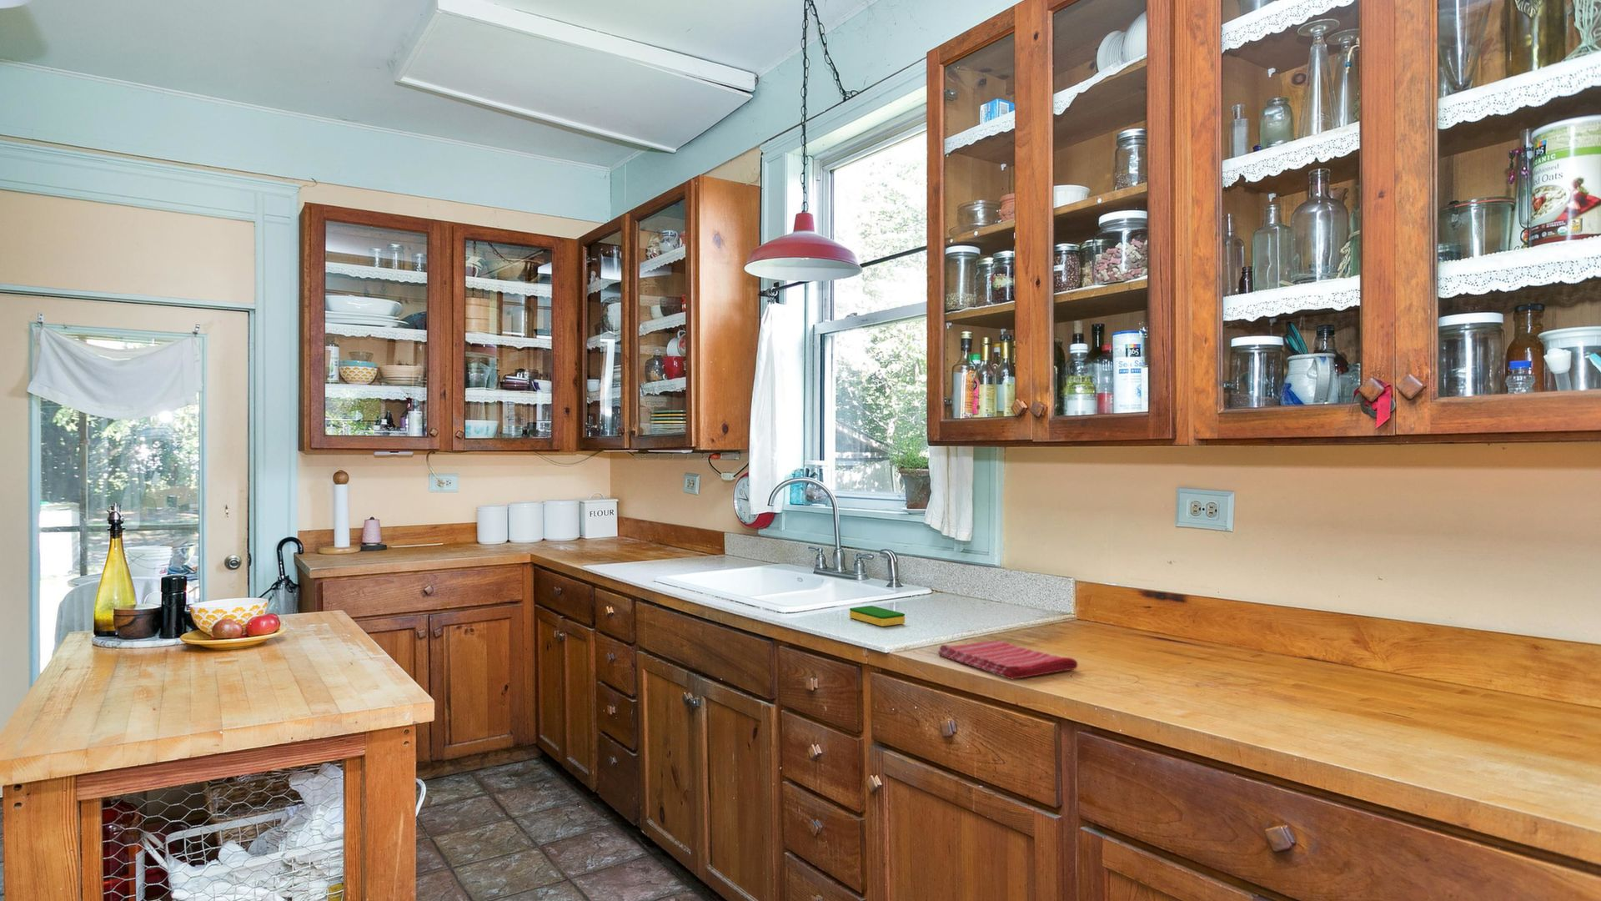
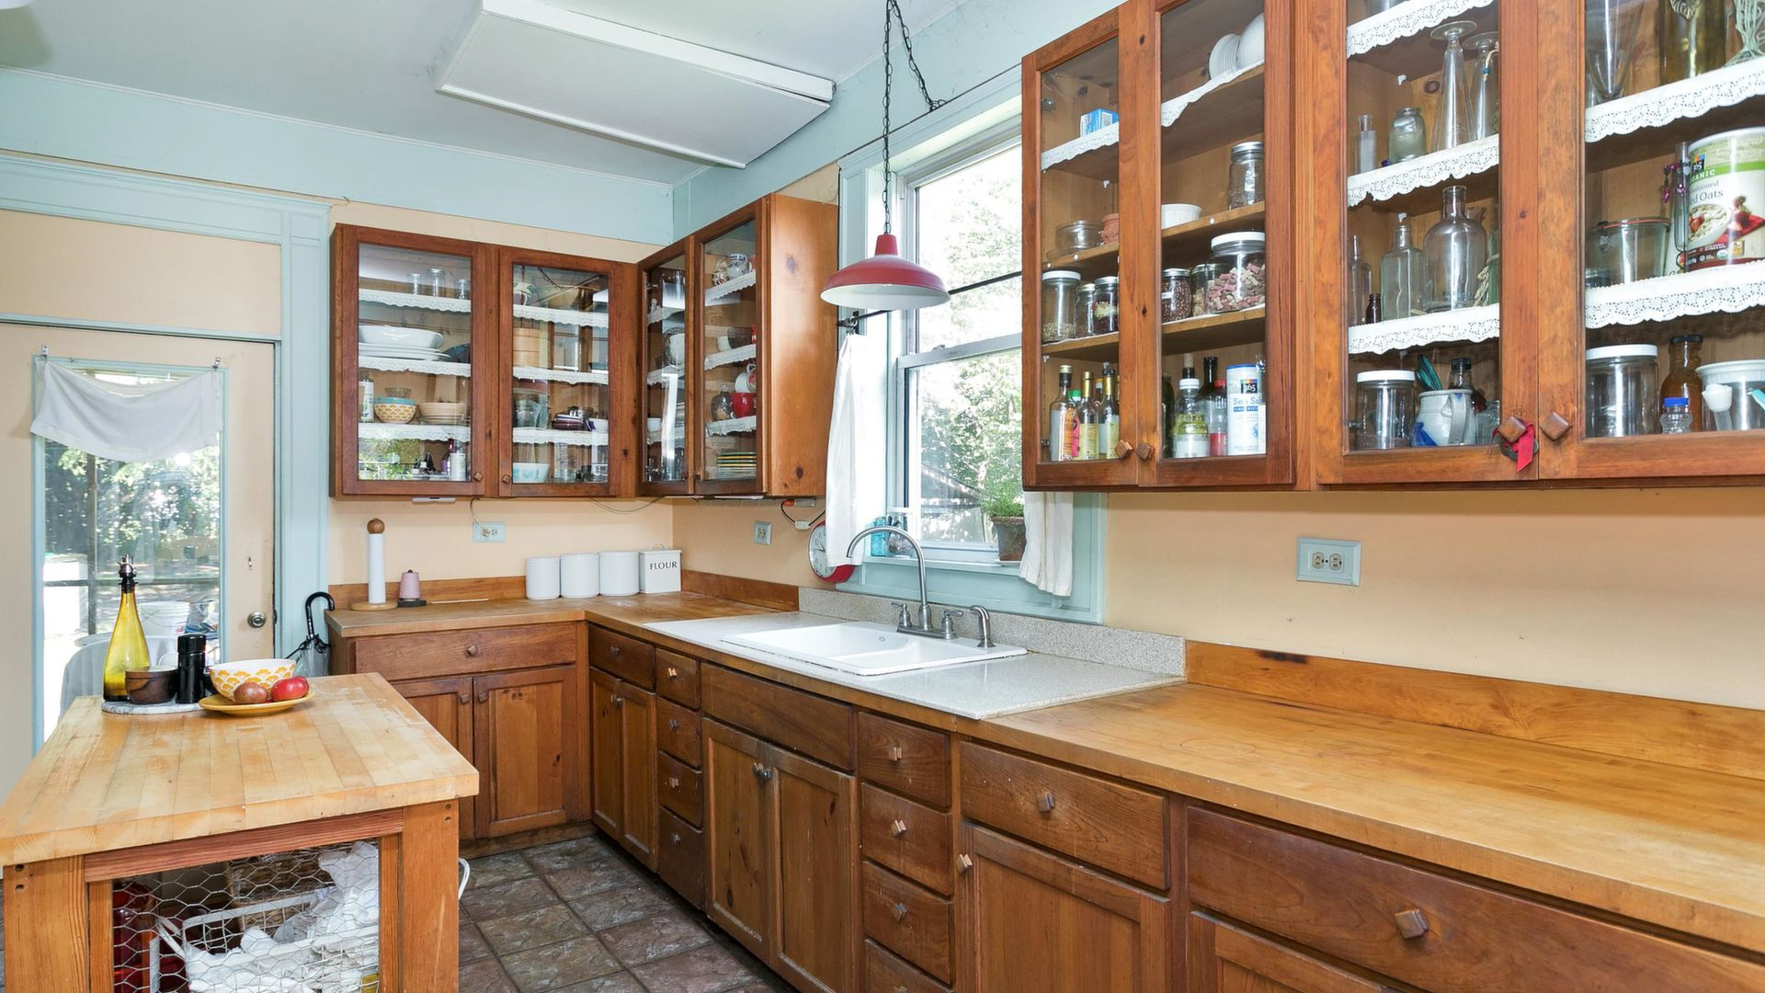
- dish towel (1006, 656)
- dish sponge (876, 615)
